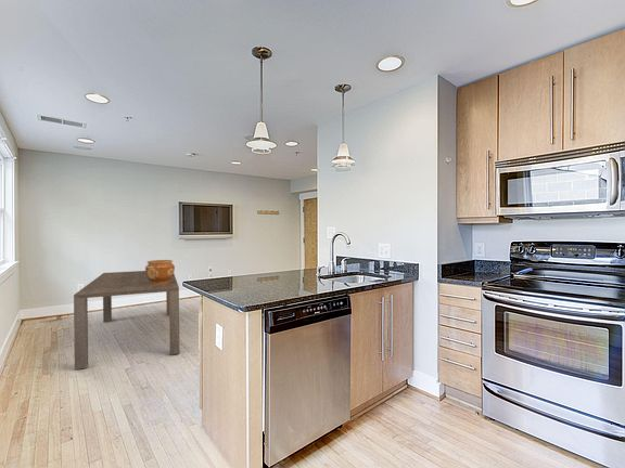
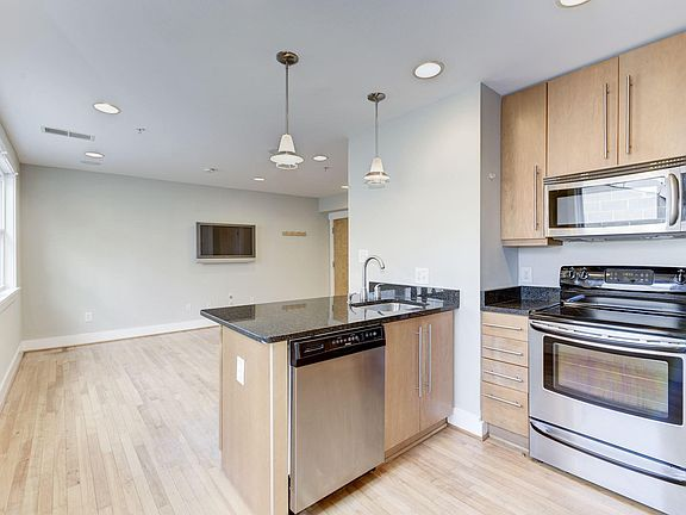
- ceramic pot (160, 271)
- dining table (135, 294)
